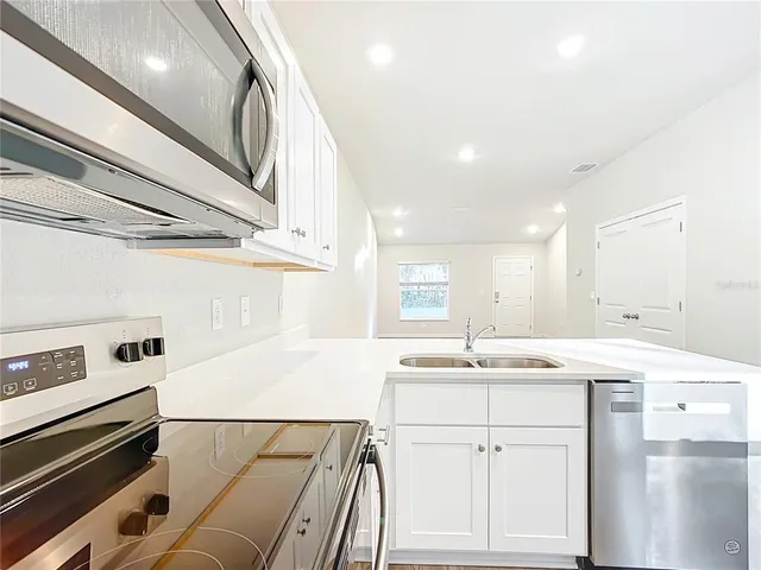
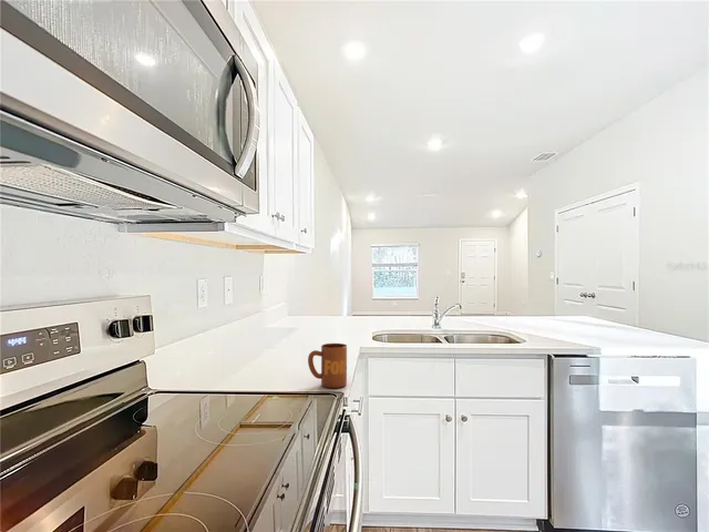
+ mug (327, 365)
